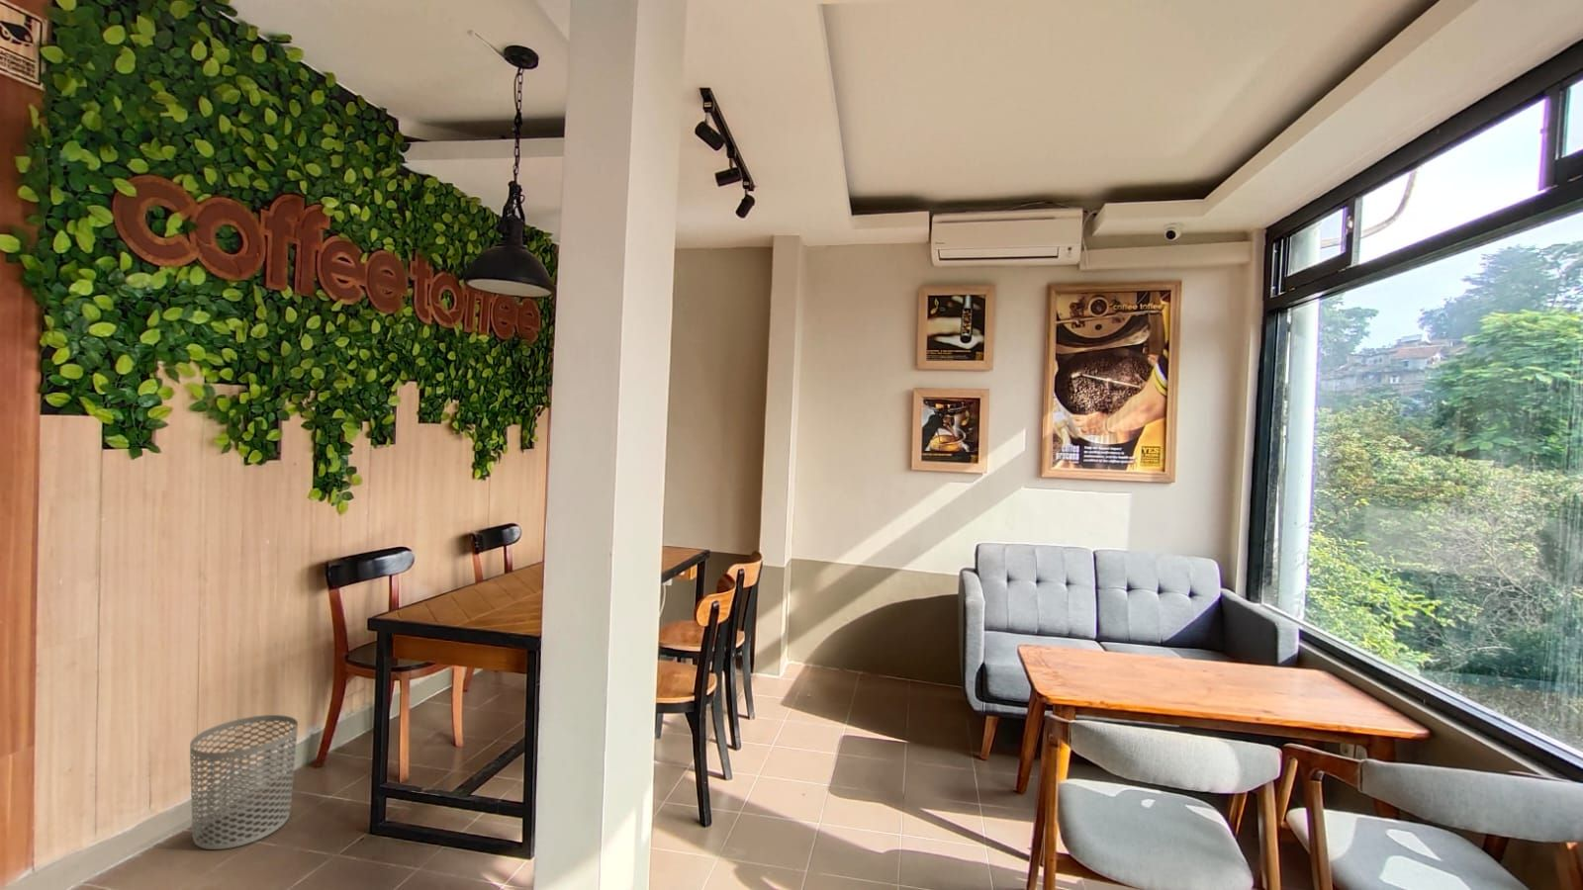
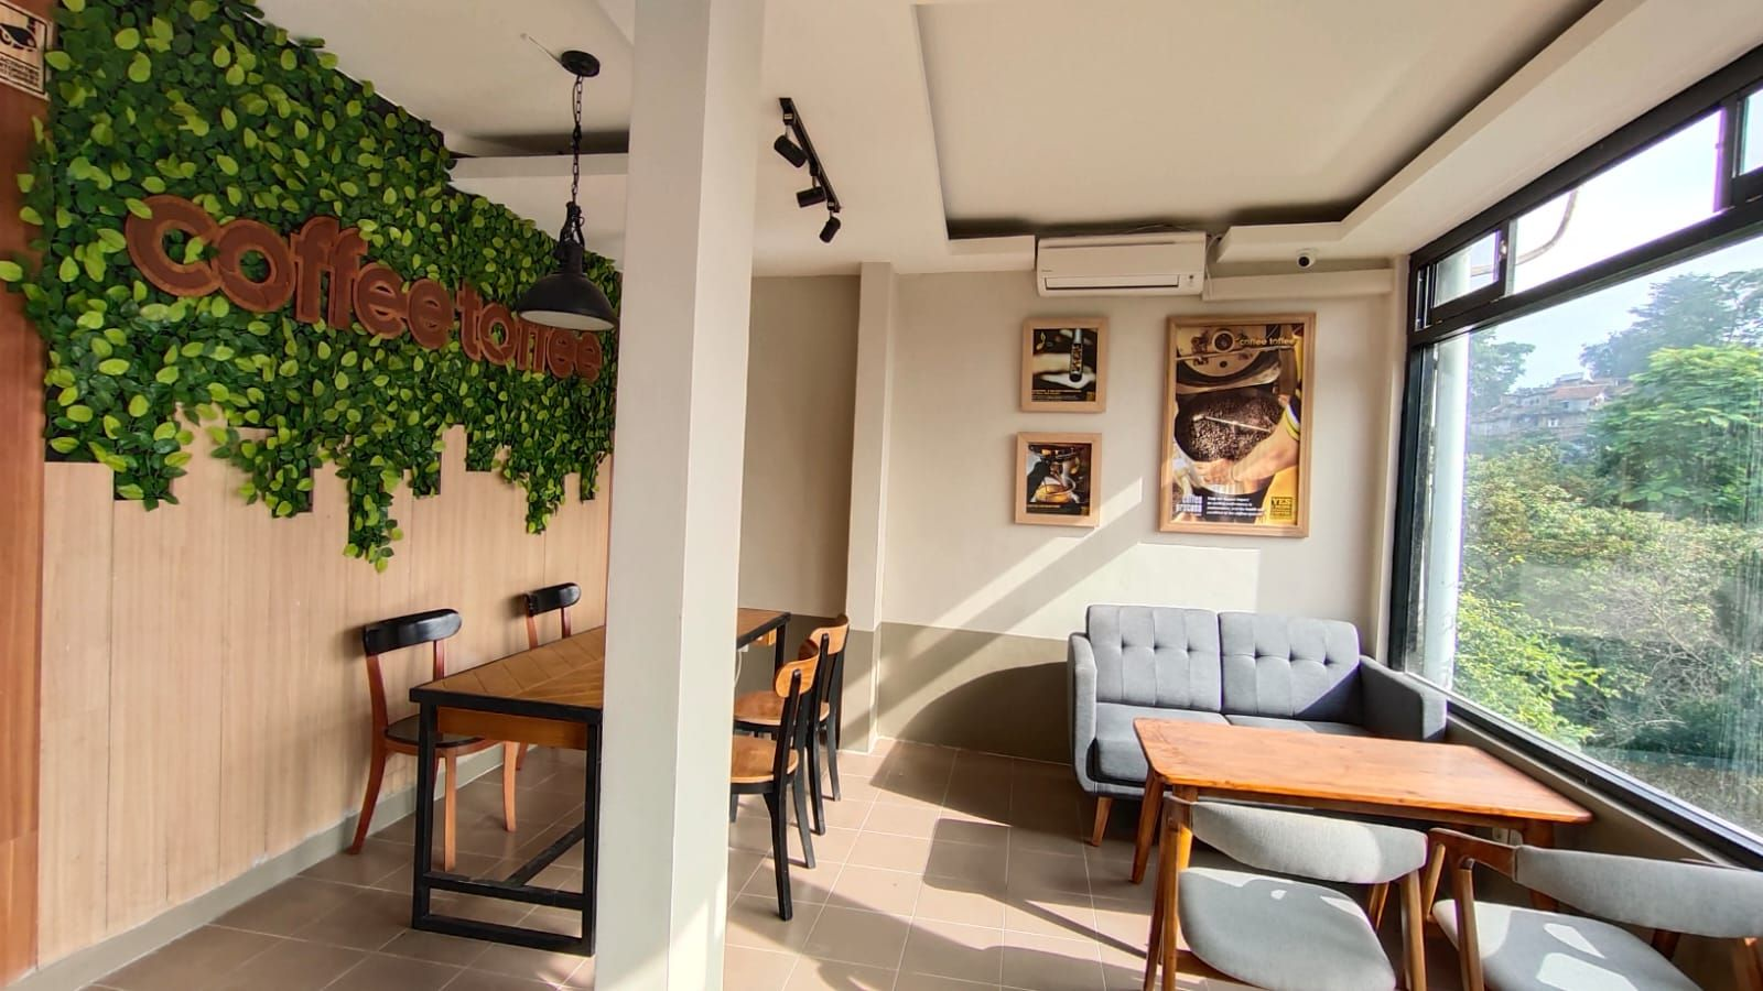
- waste bin (245, 779)
